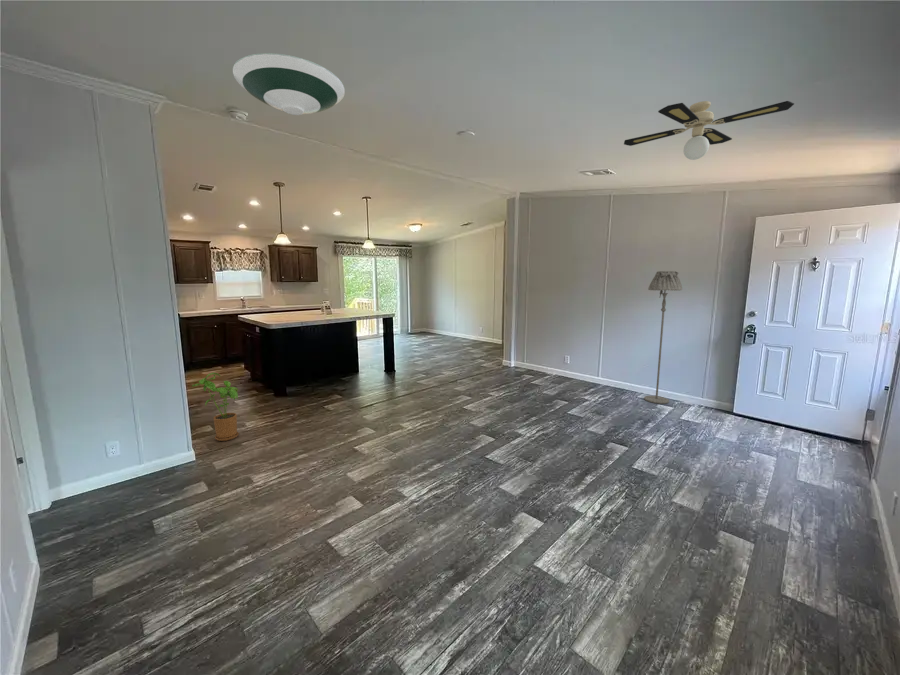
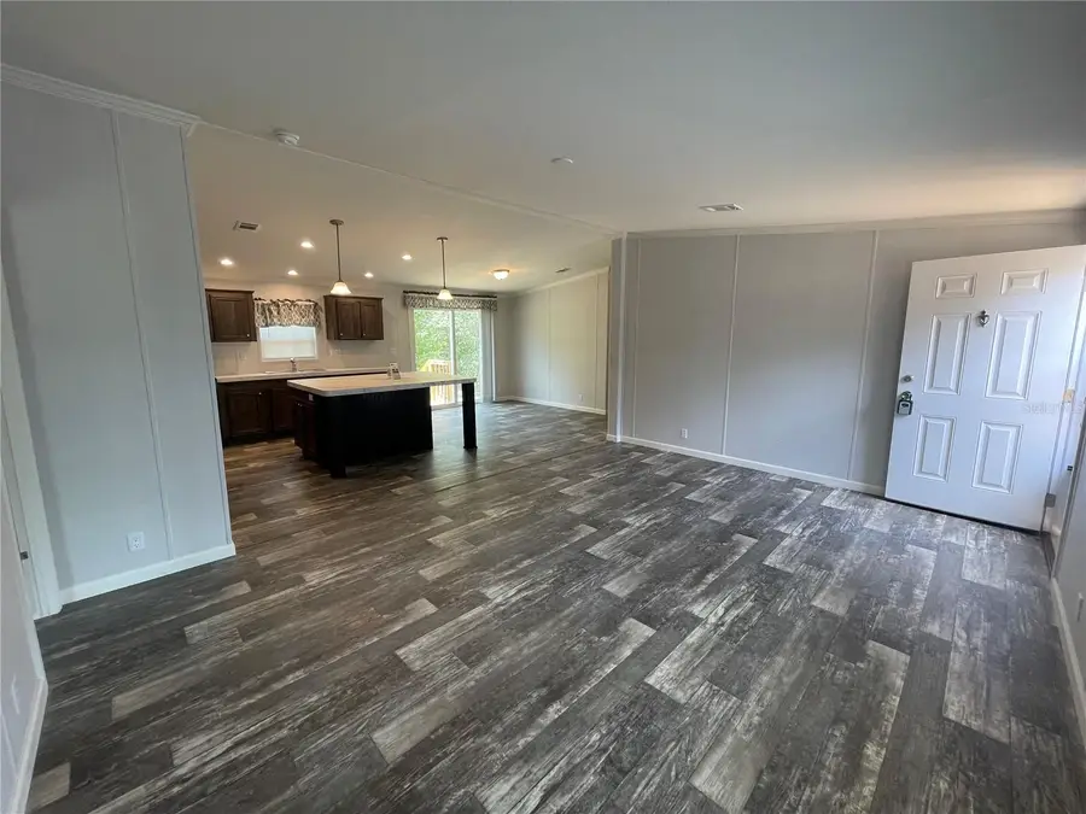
- floor lamp (661, 337)
- ceiling fan (697, 132)
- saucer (292, 97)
- house plant (223, 405)
